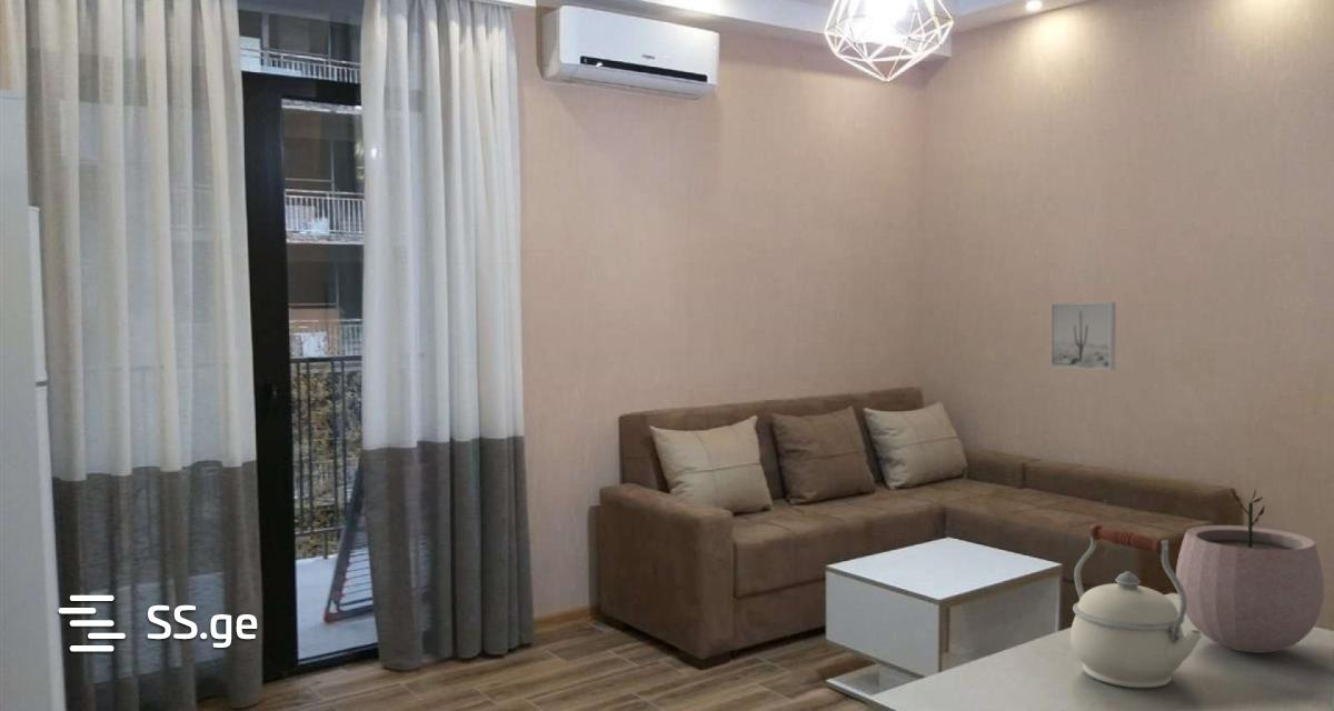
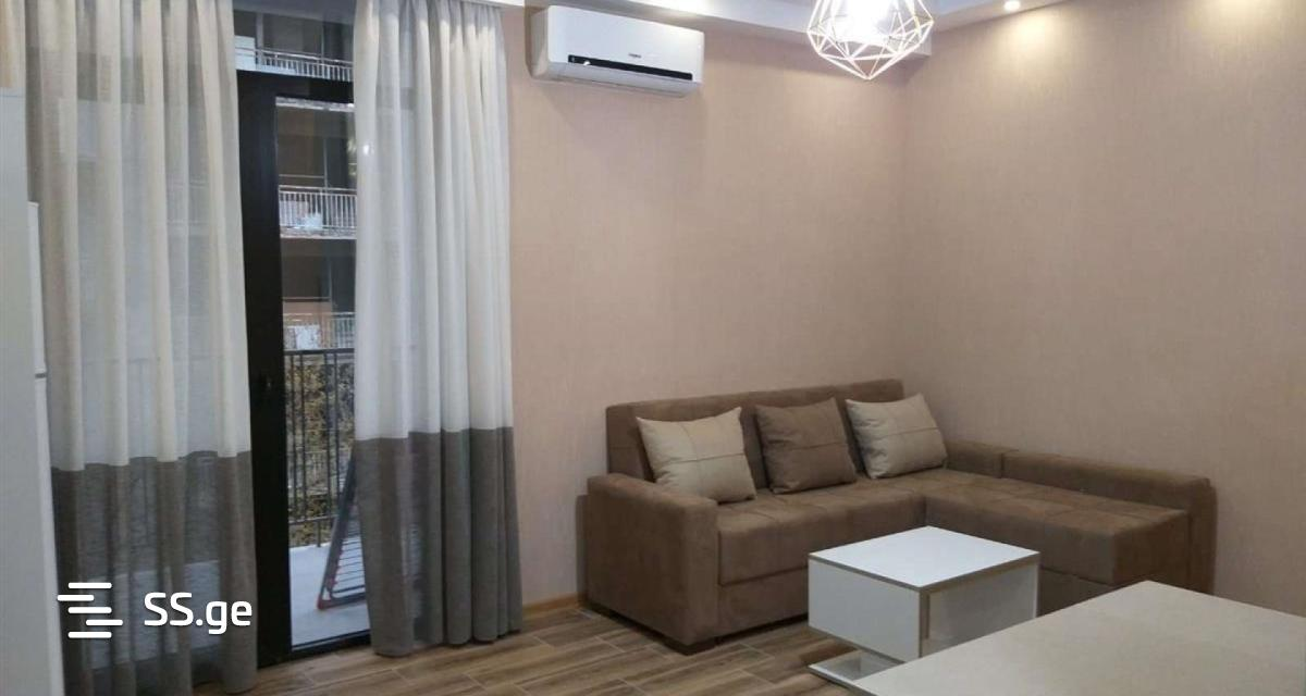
- plant pot (1247, 567)
- kettle (1135, 604)
- wall art (1082, 336)
